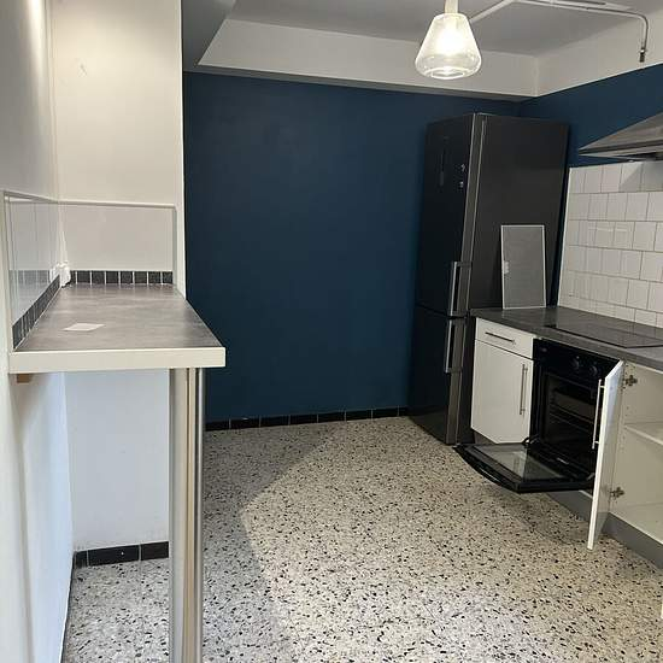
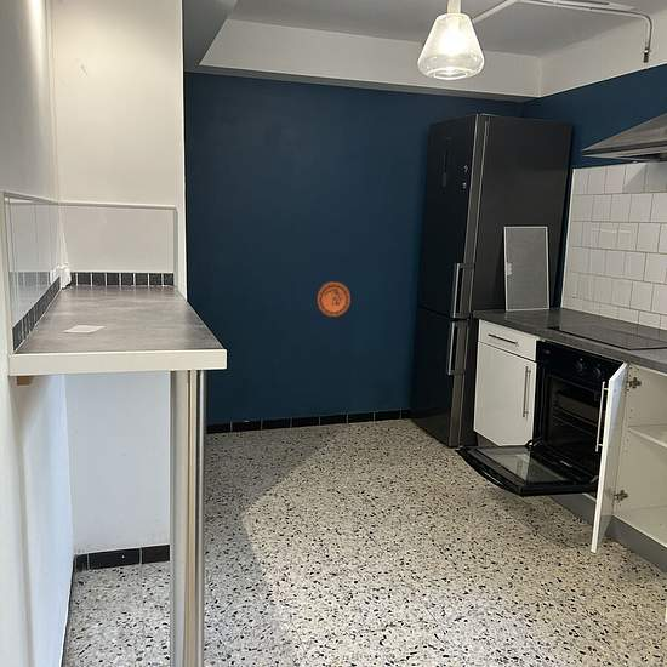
+ decorative plate (334, 298)
